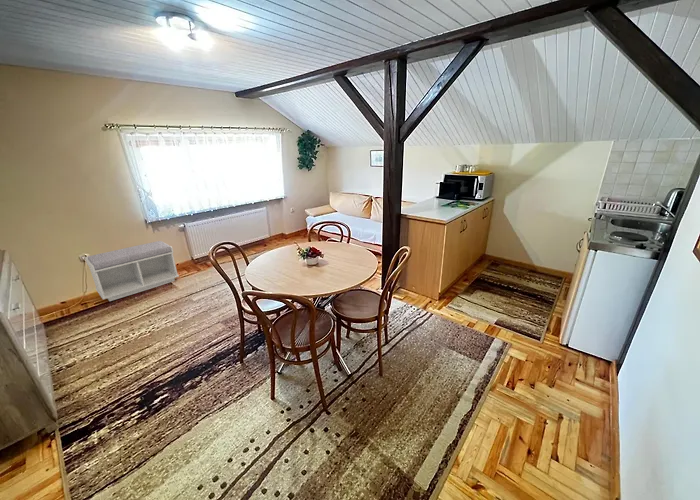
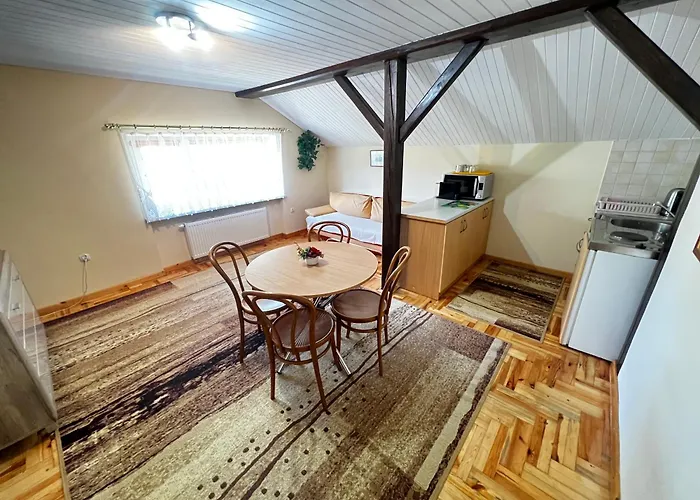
- bench (135, 268)
